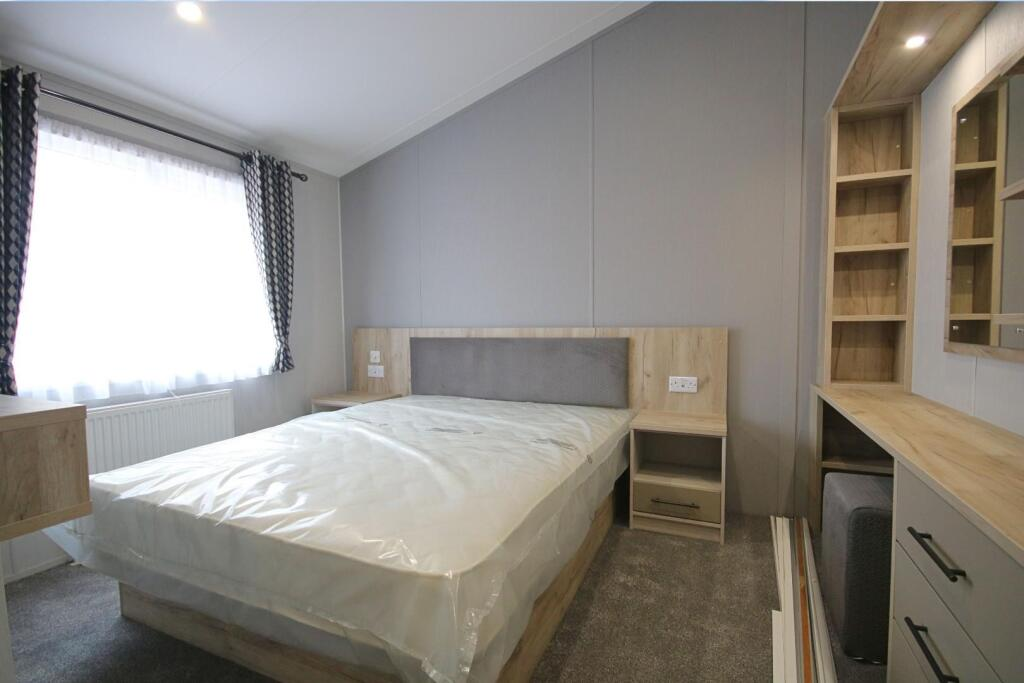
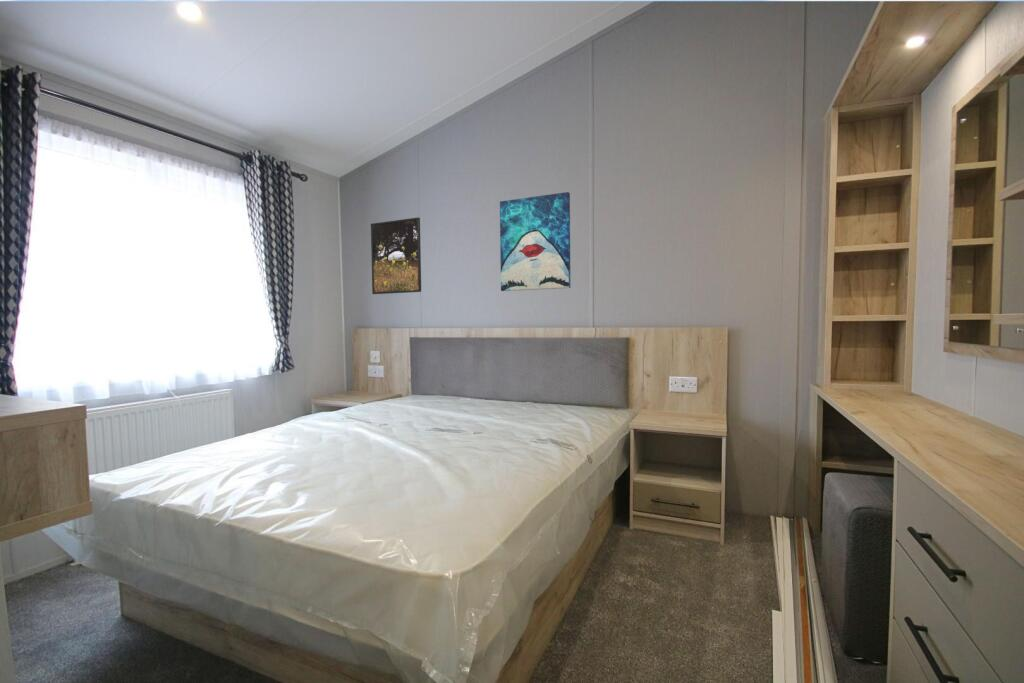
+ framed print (395, 257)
+ wall art (534, 243)
